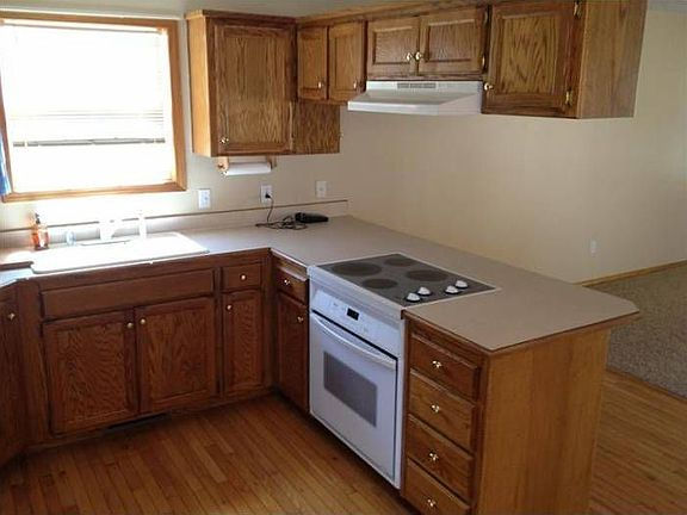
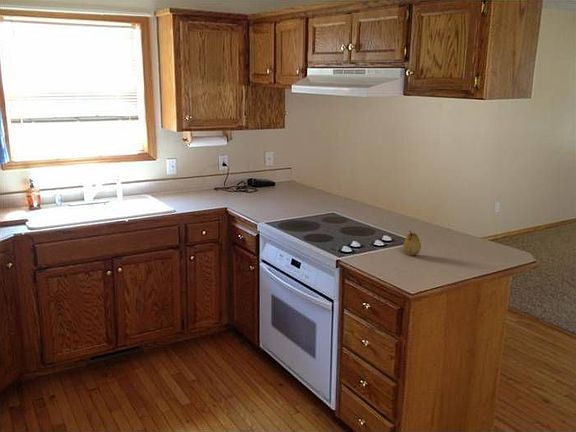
+ fruit (412, 242)
